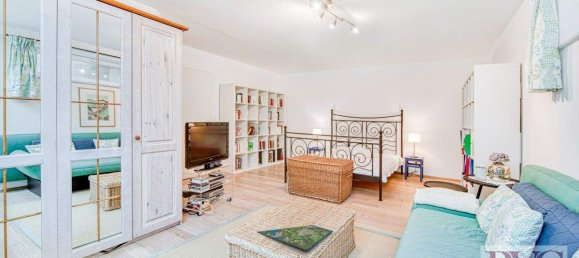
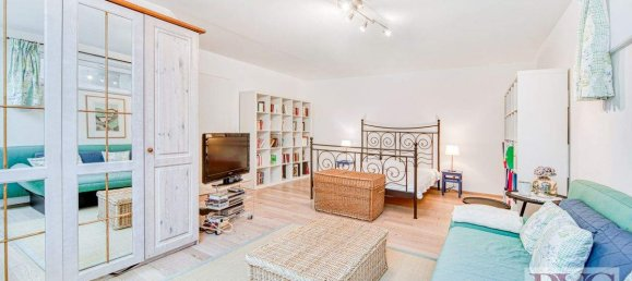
- board game (293, 231)
